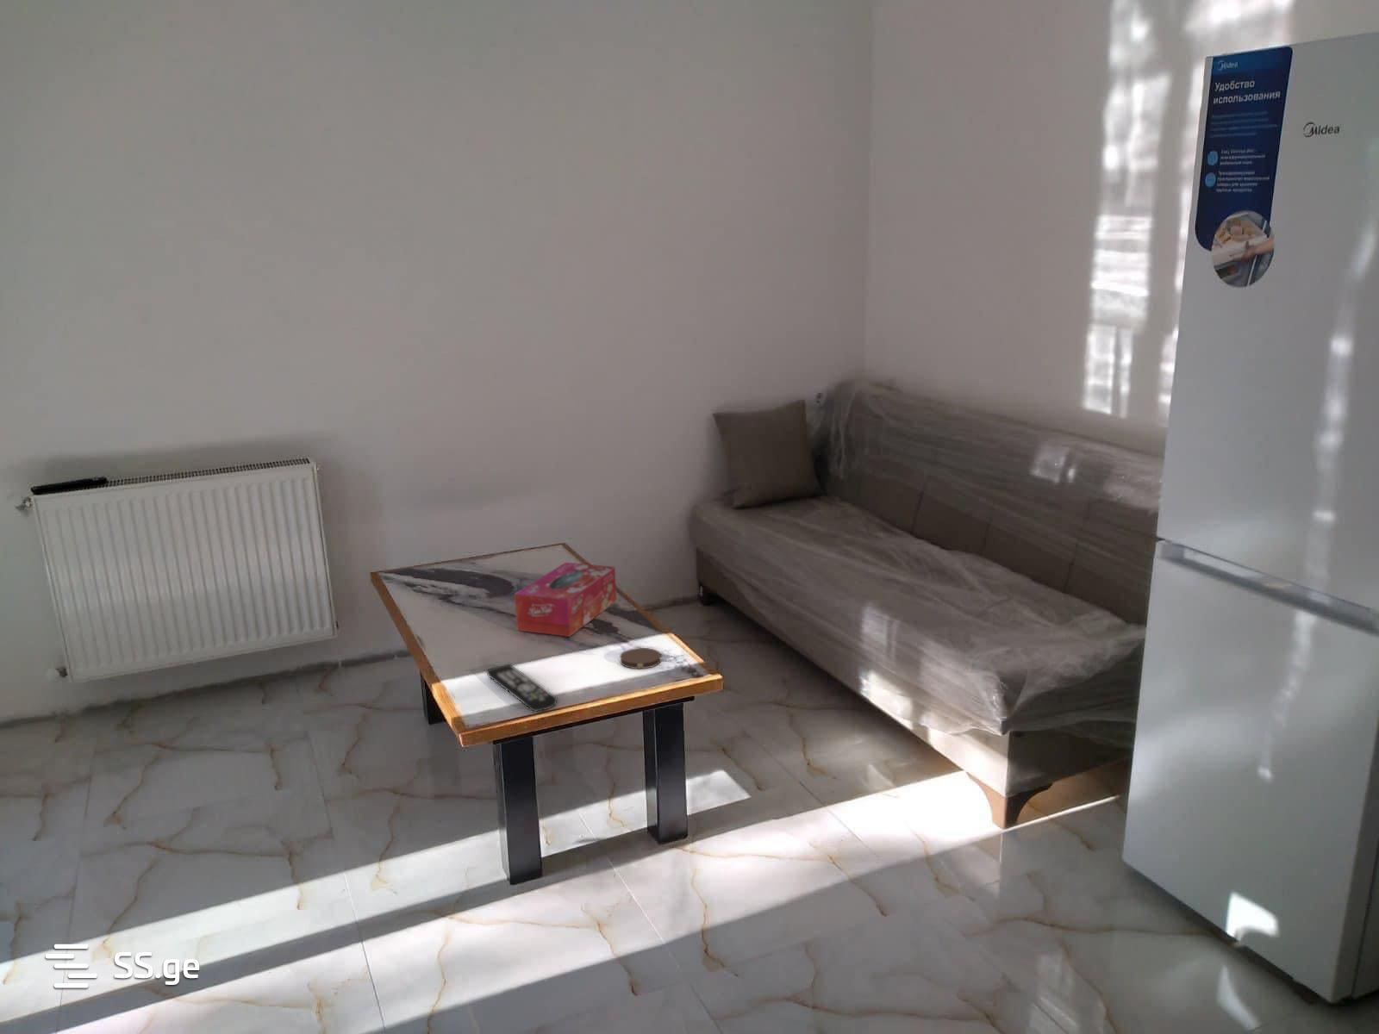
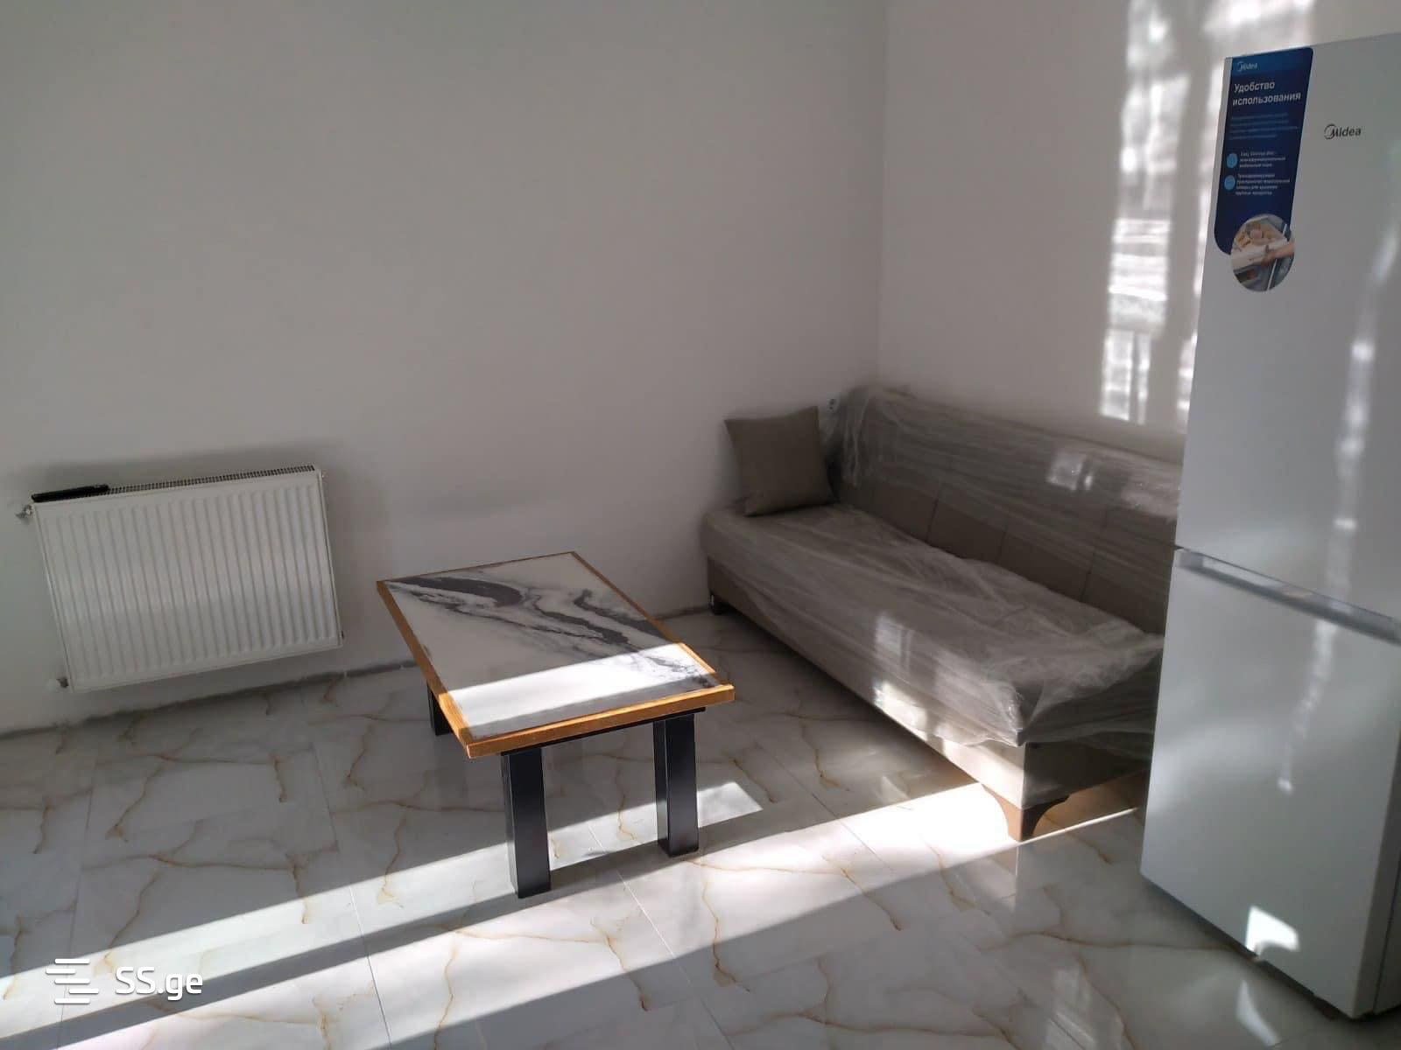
- remote control (520, 686)
- tissue box (567, 597)
- coaster (641, 657)
